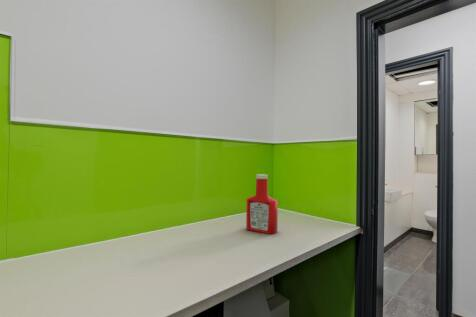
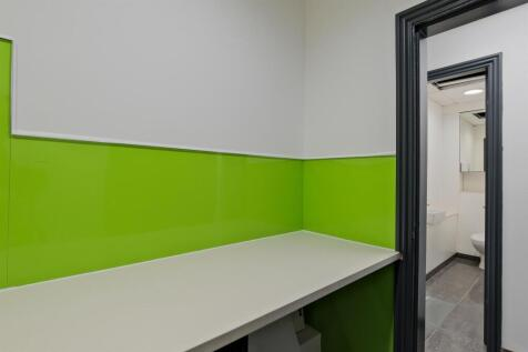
- soap bottle (261, 202)
